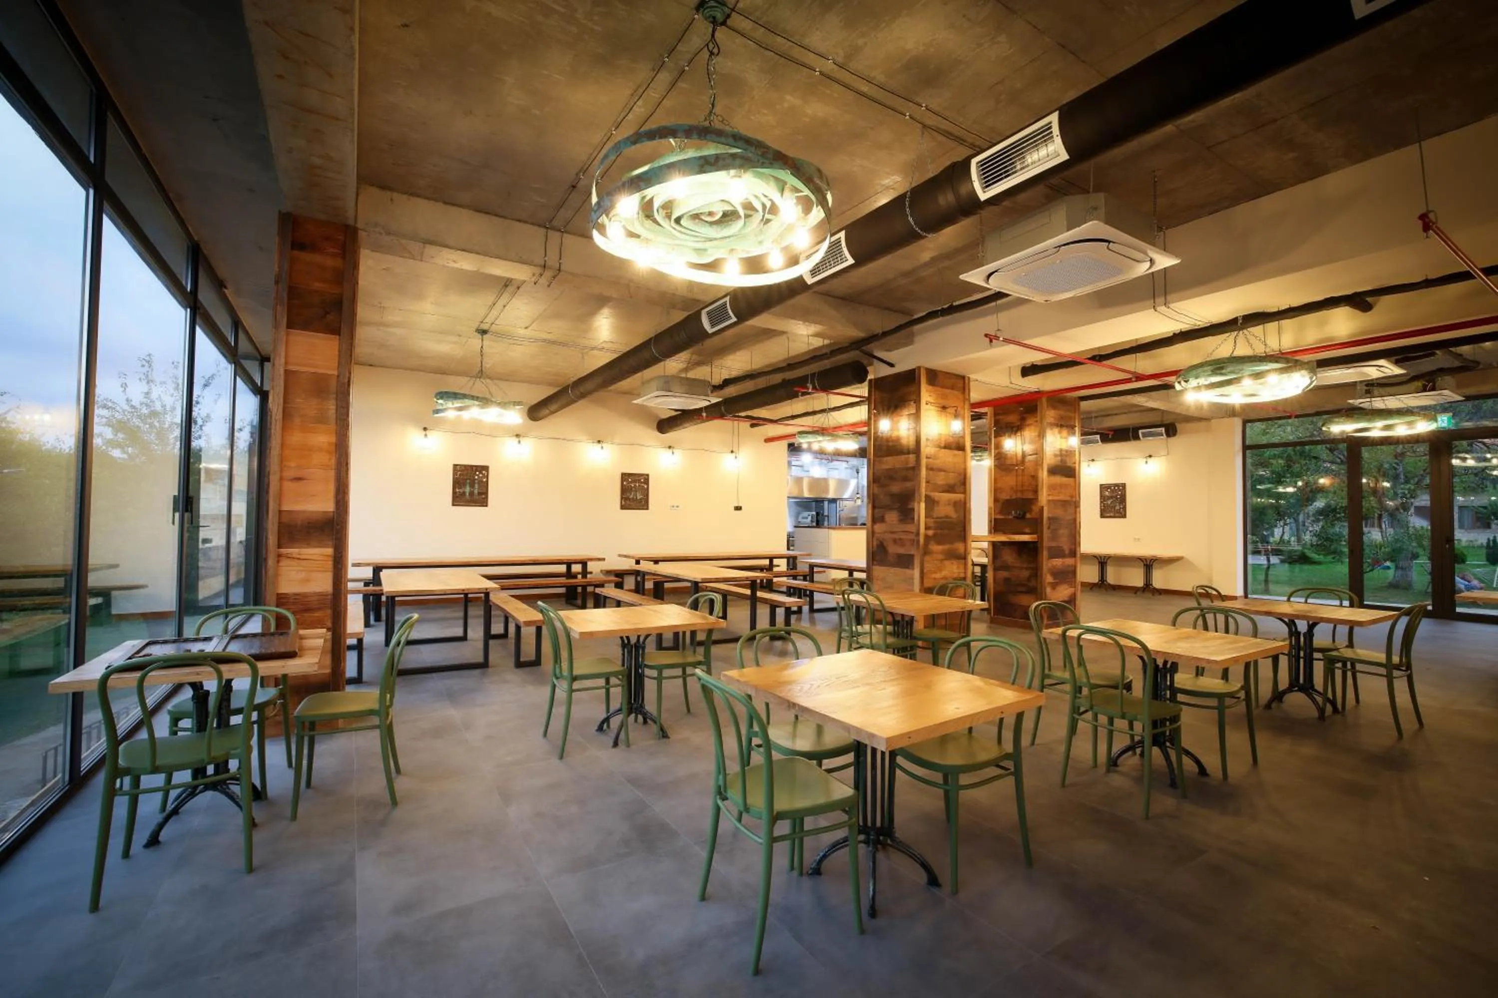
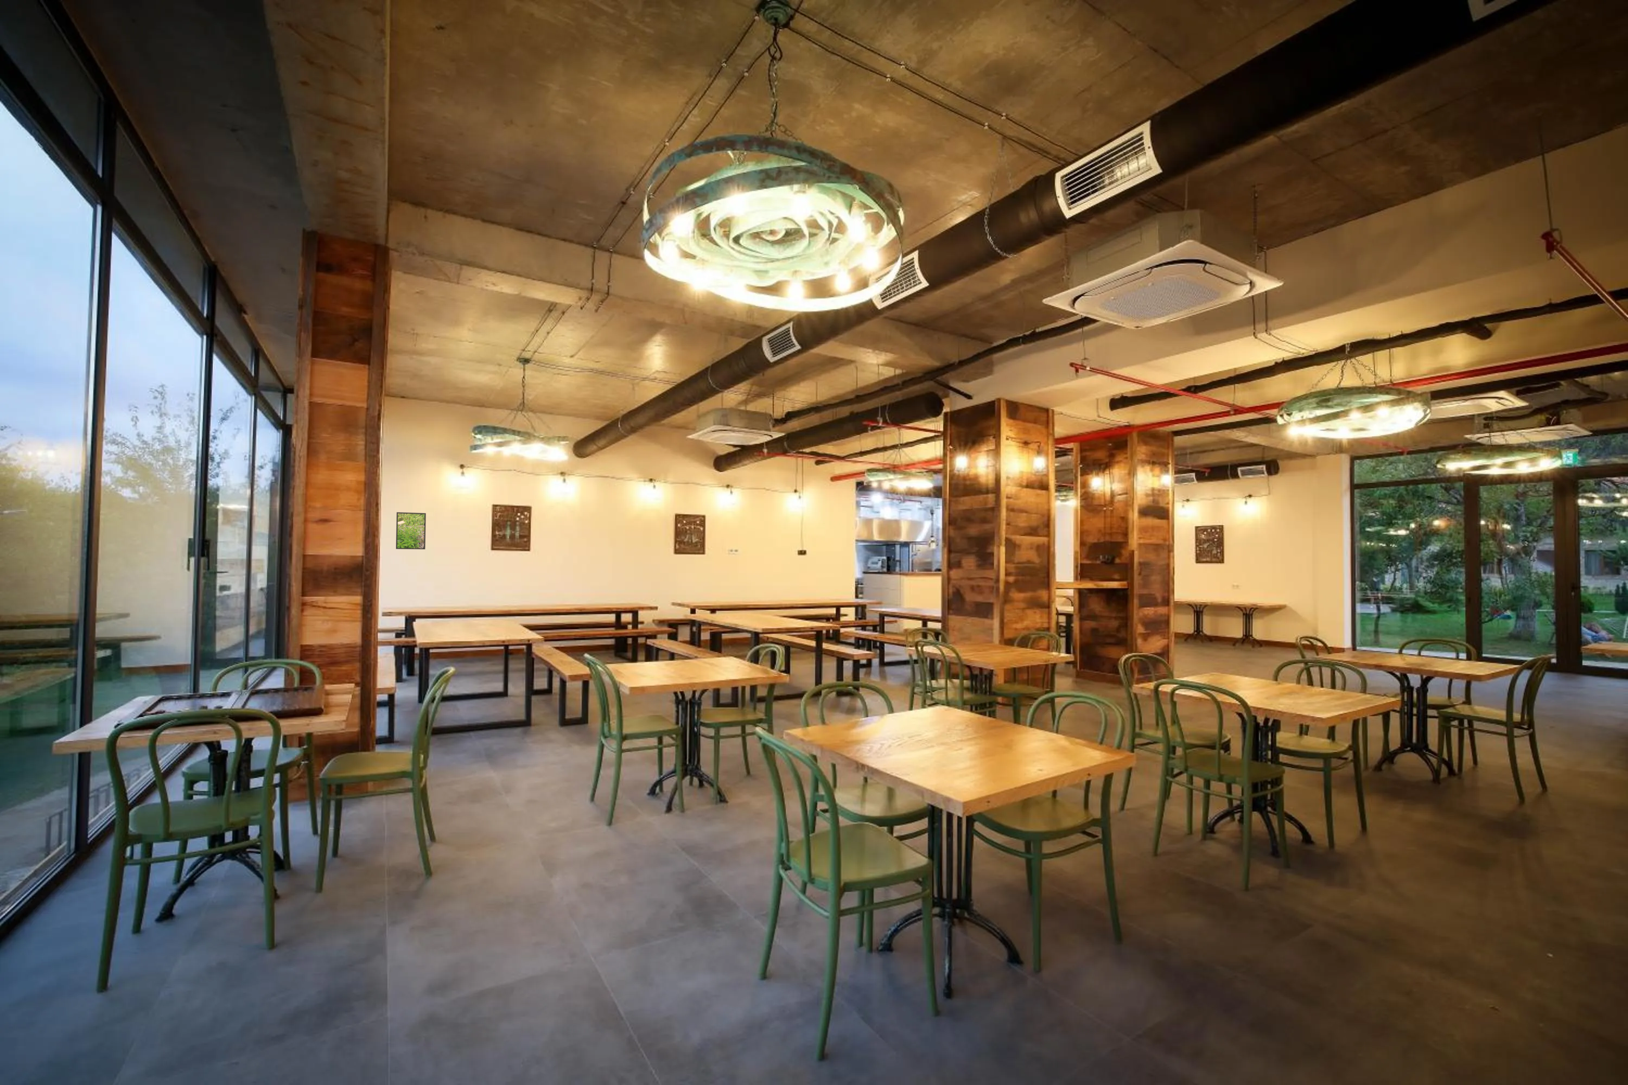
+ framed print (411, 530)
